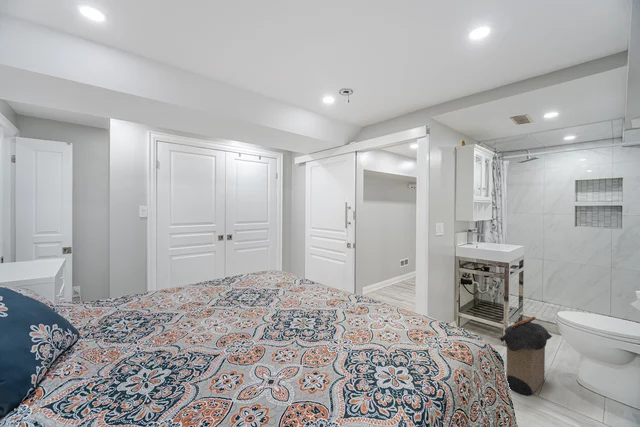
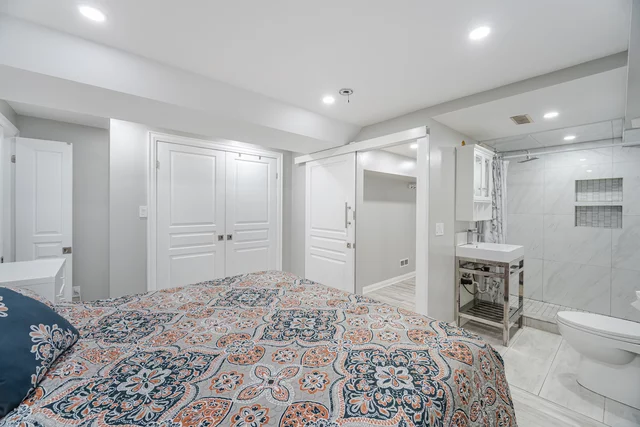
- laundry hamper (524, 346)
